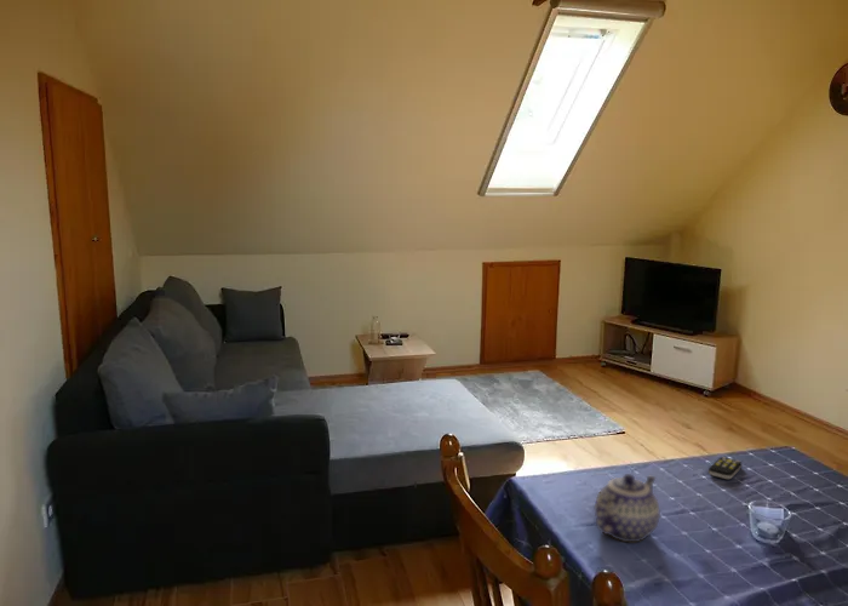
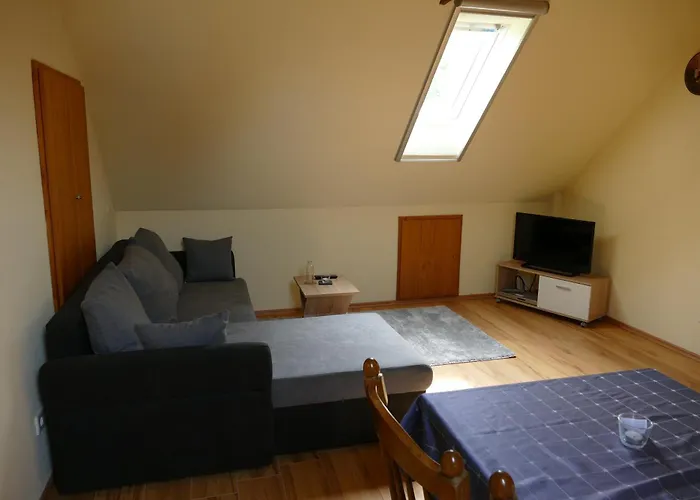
- remote control (724, 467)
- teapot (626, 503)
